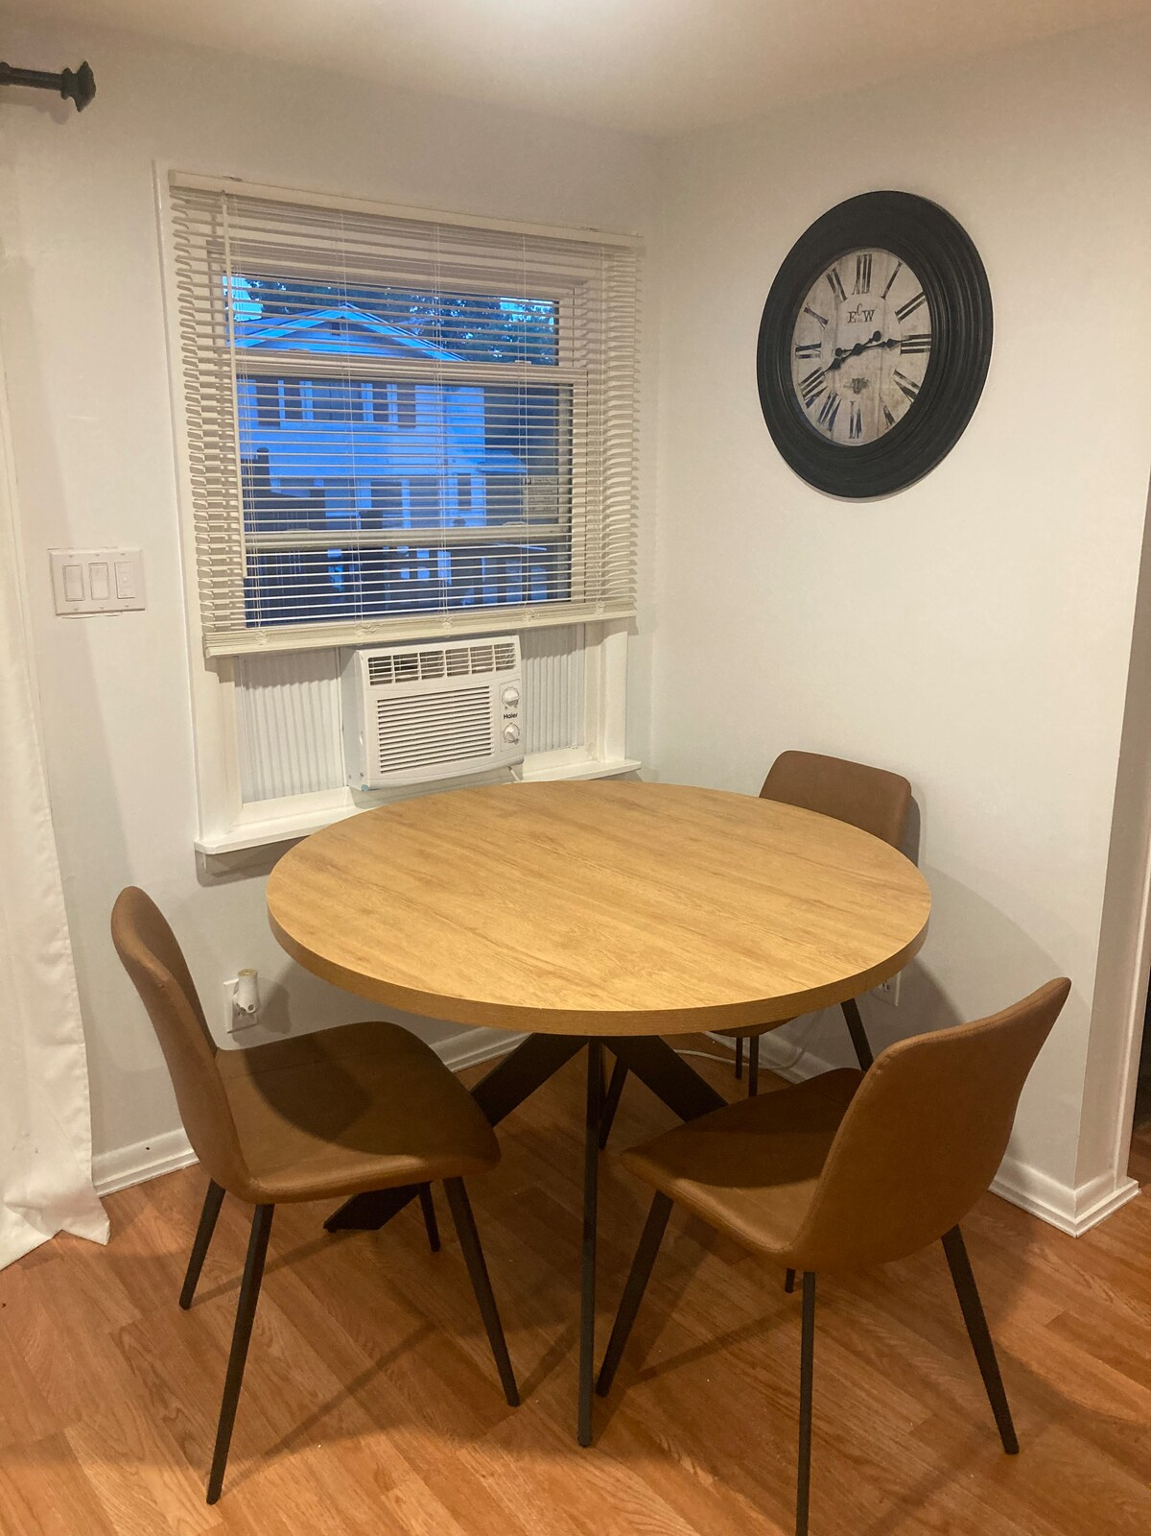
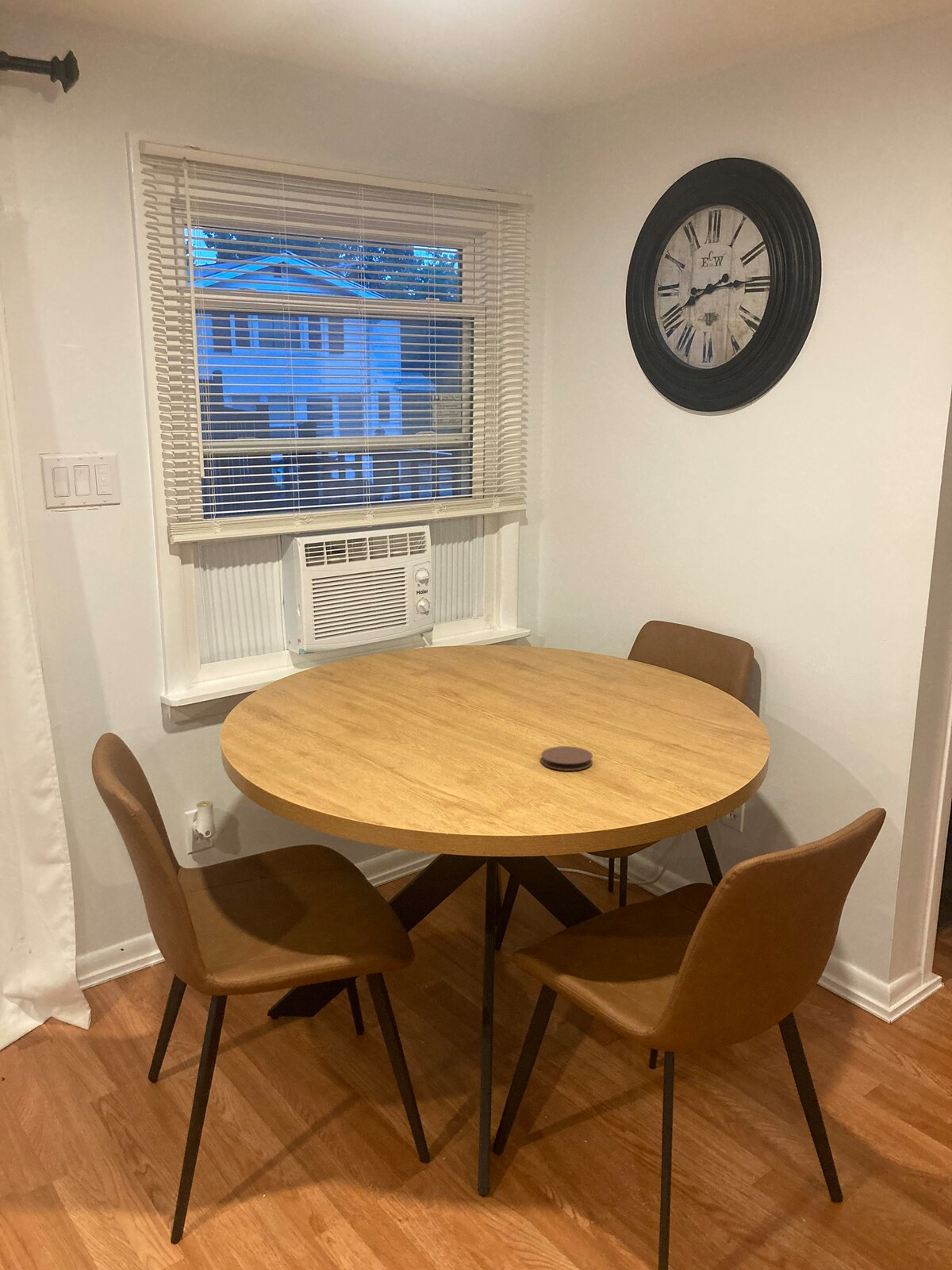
+ coaster (566, 758)
